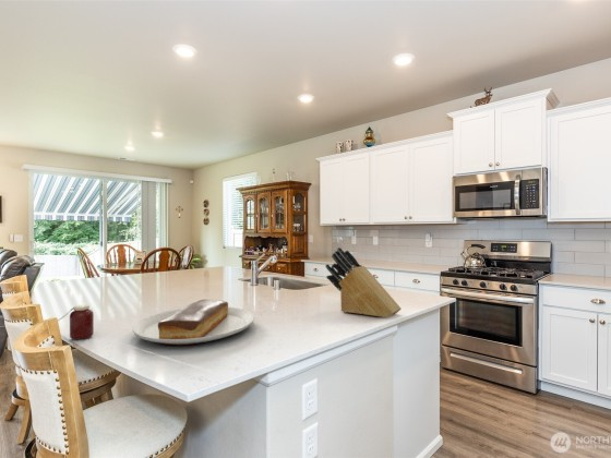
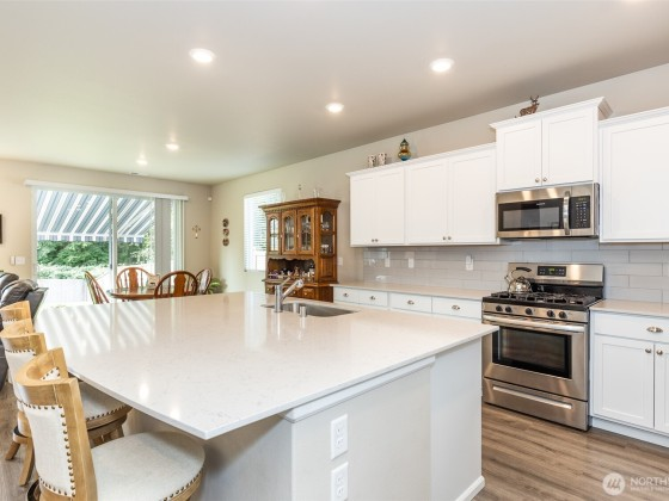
- knife block (361, 279)
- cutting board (196, 318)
- jar (76, 322)
